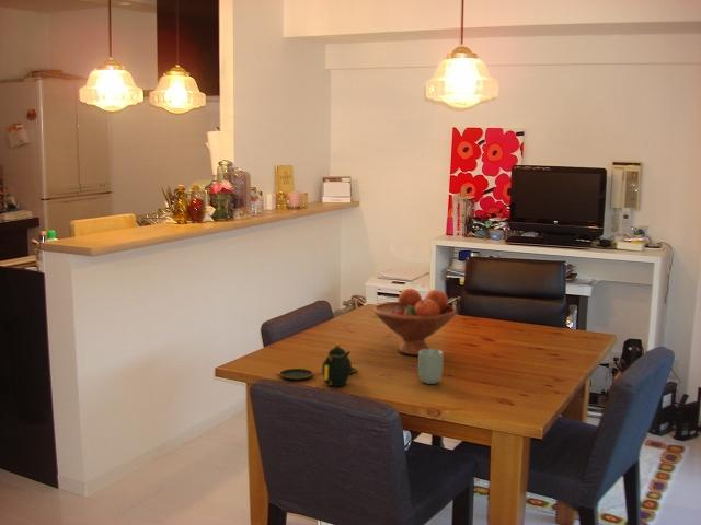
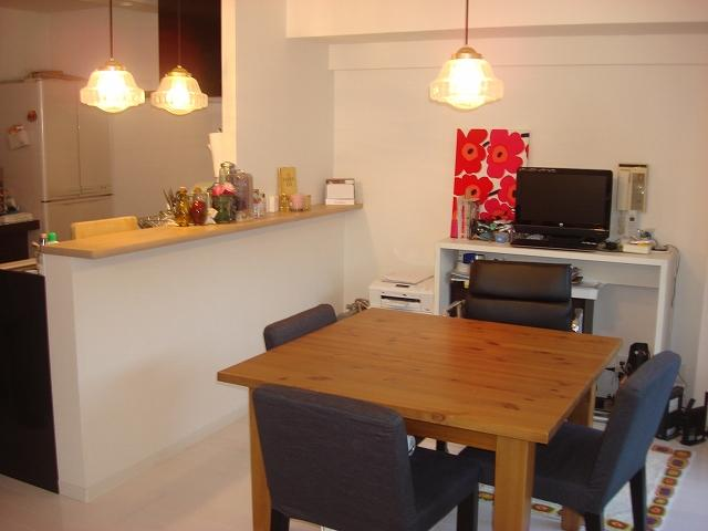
- cup (429, 366)
- fruit bowl (414, 322)
- teapot (325, 359)
